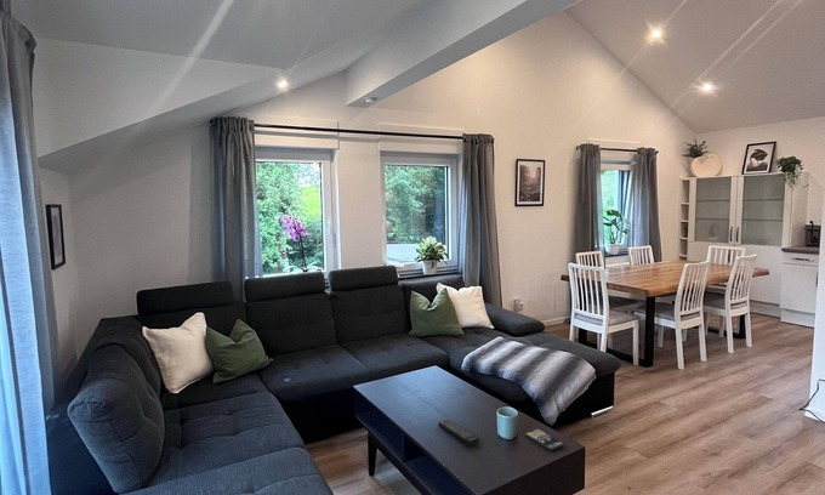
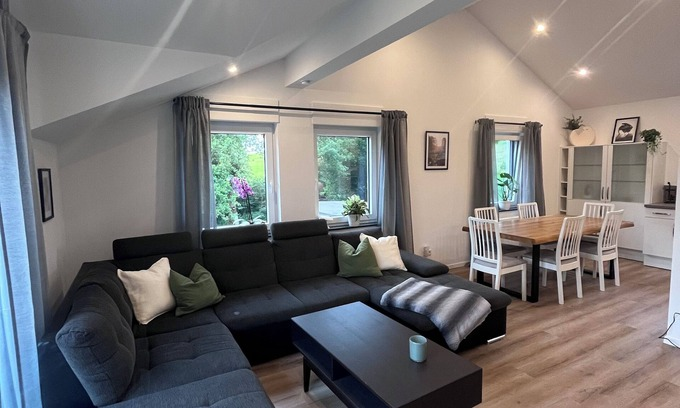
- smartphone (544, 438)
- remote control (457, 431)
